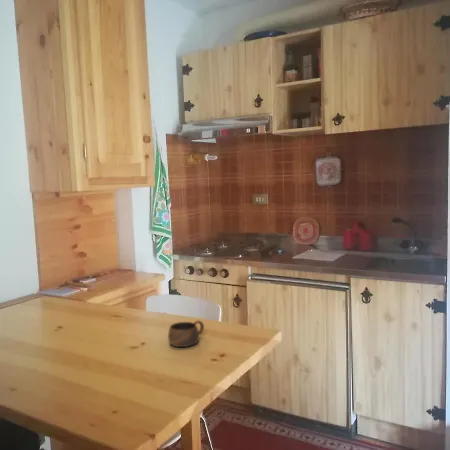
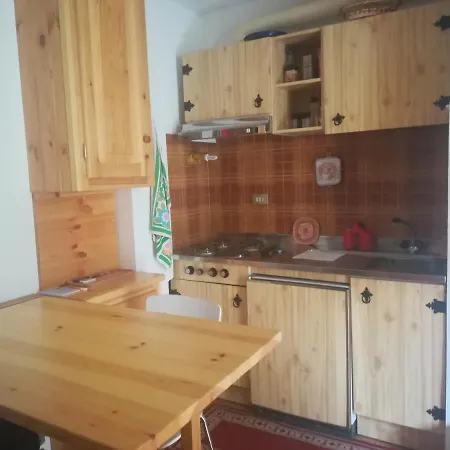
- cup (187, 332)
